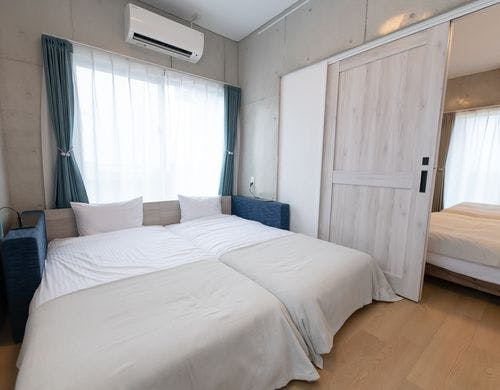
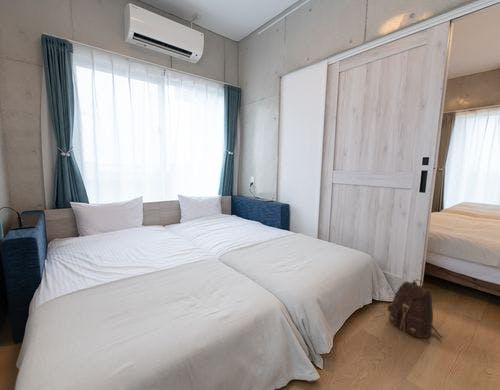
+ backpack (412, 304)
